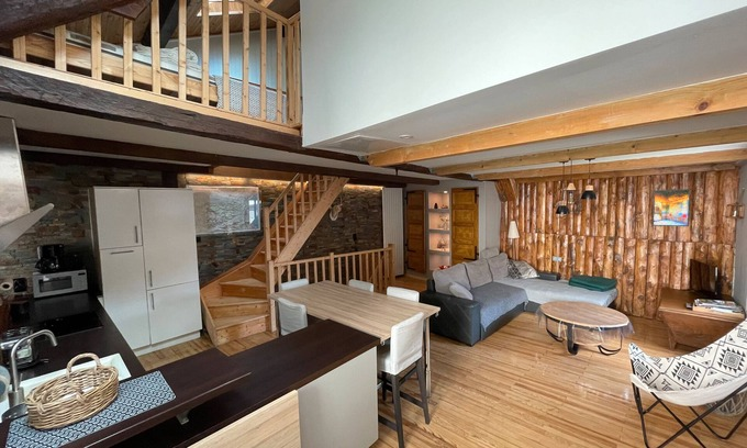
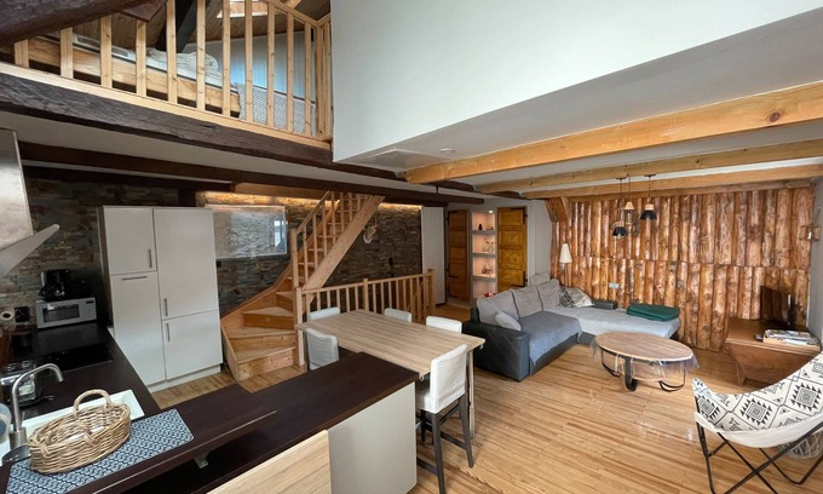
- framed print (670, 208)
